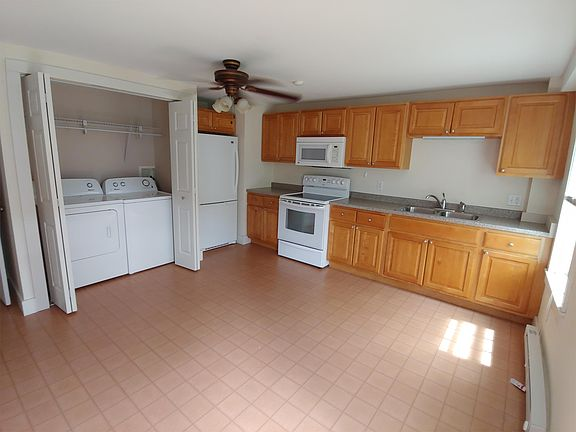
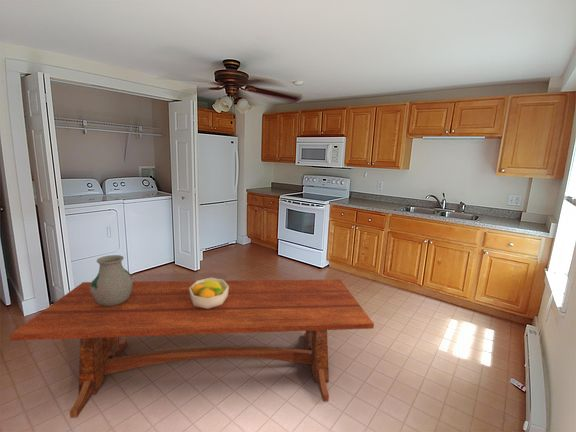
+ dining table (213, 333)
+ fruit bowl (209, 290)
+ vase (111, 280)
